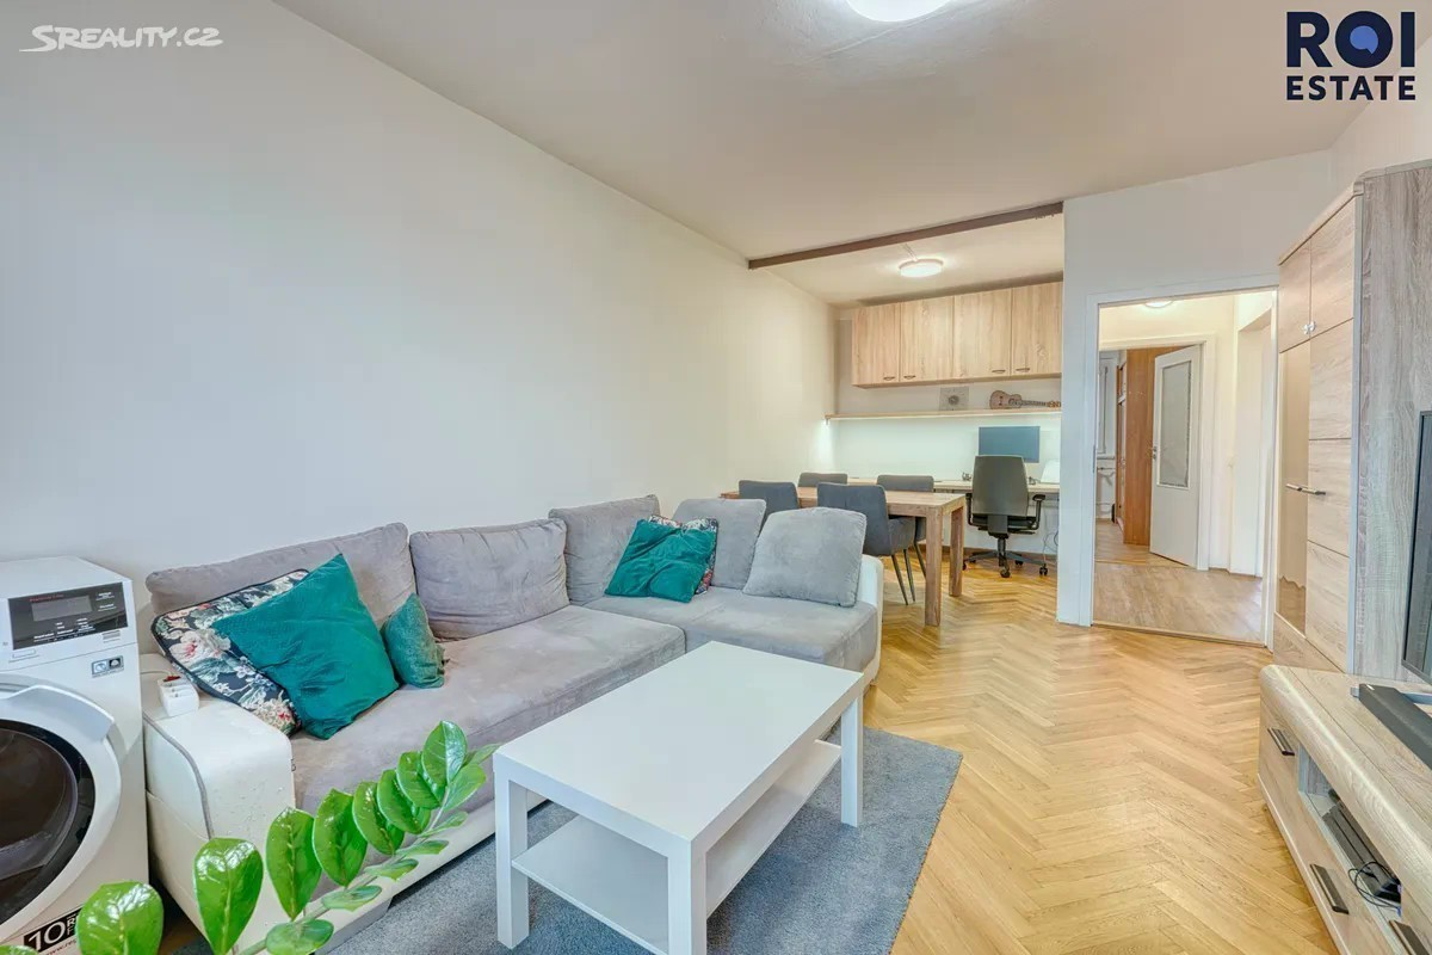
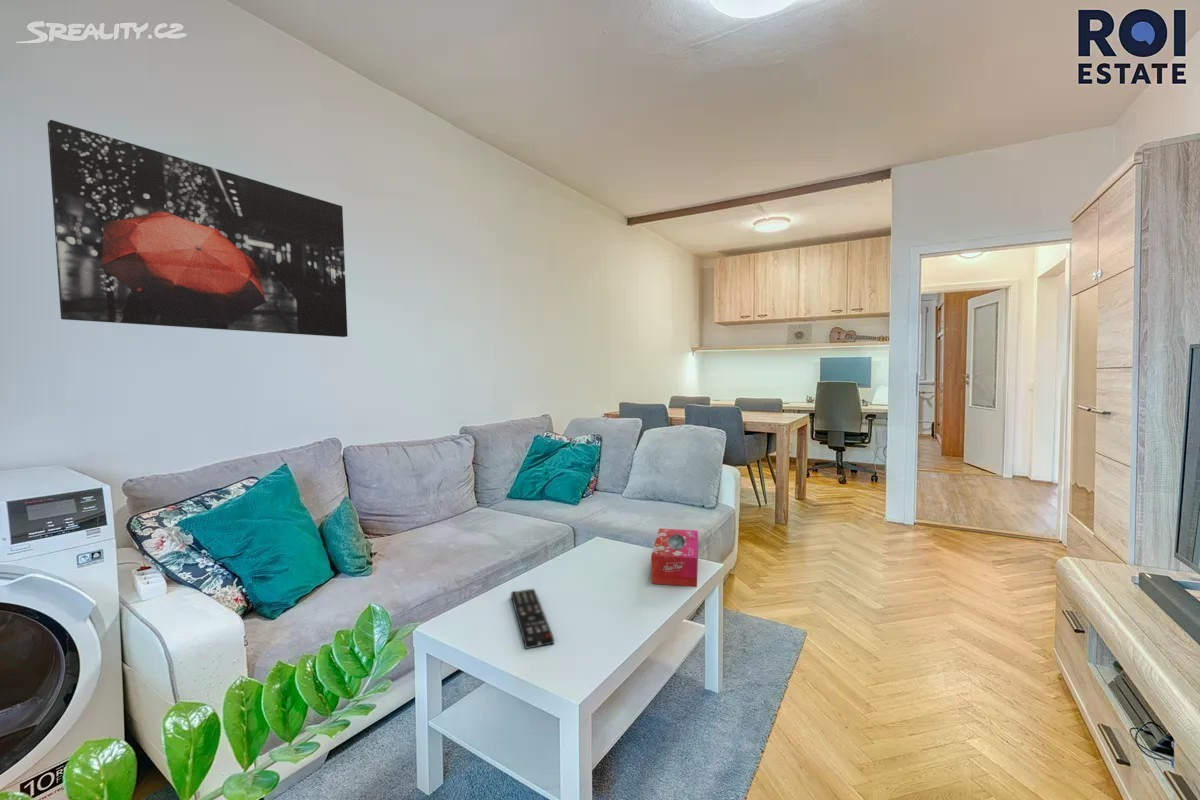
+ wall art (228, 251)
+ remote control (530, 615)
+ tissue box (676, 555)
